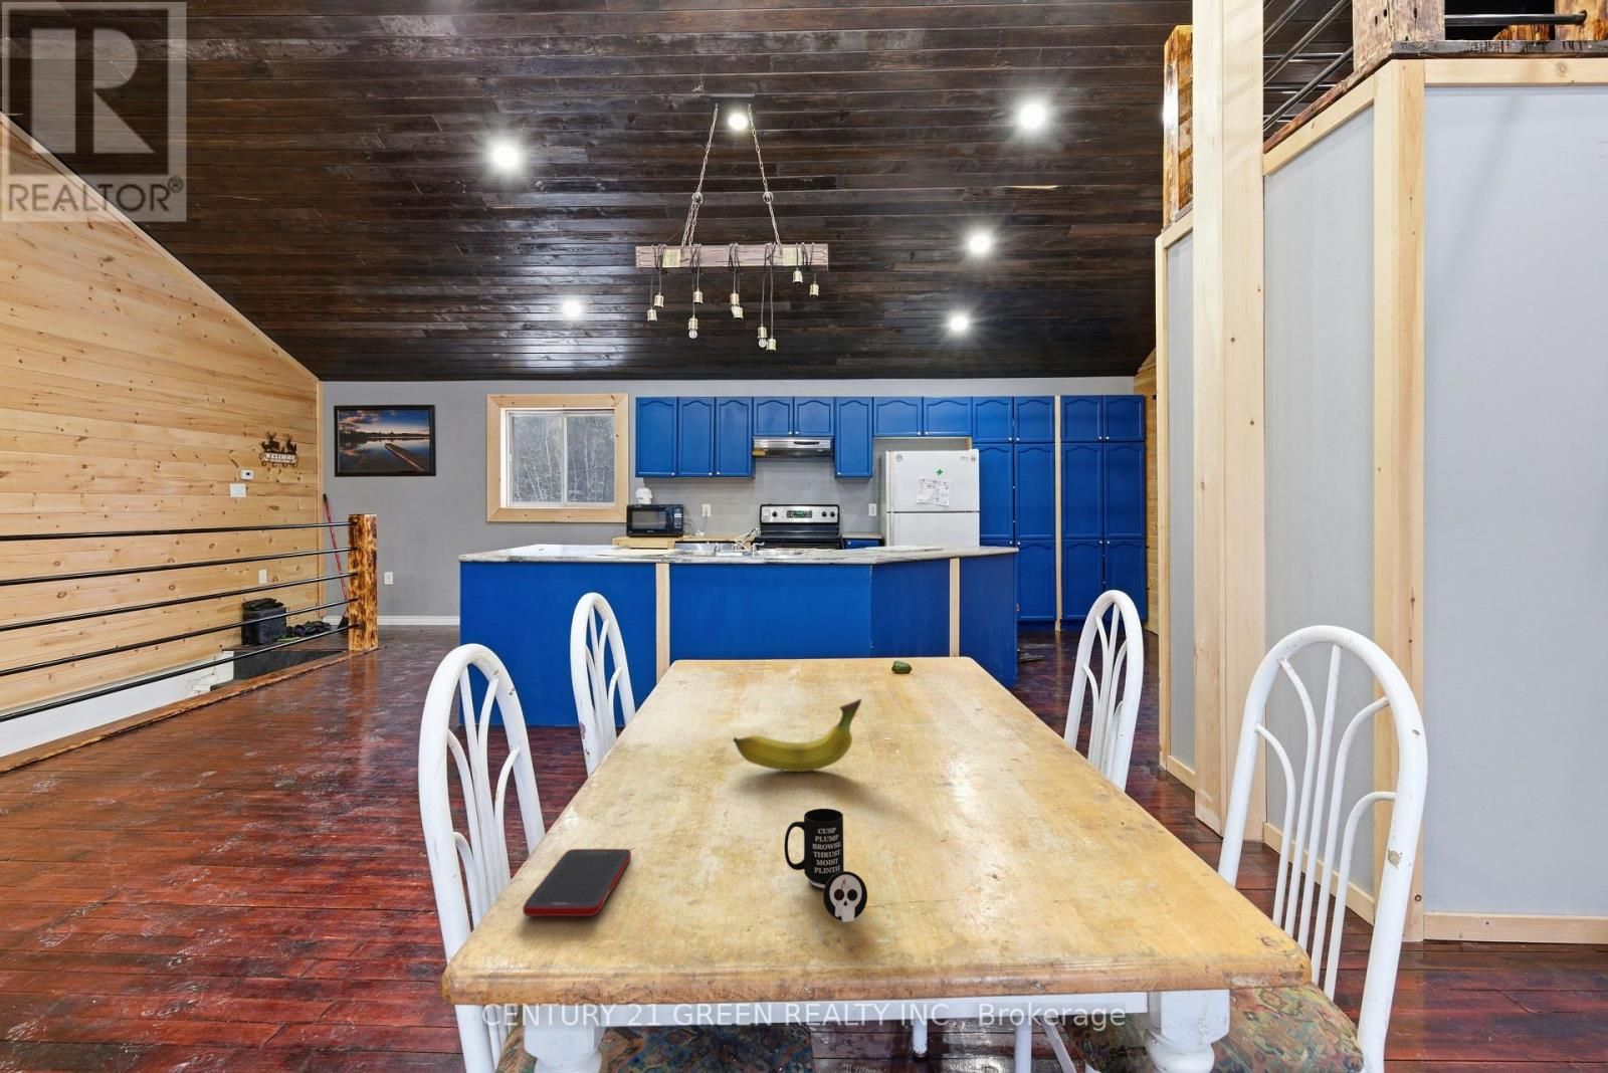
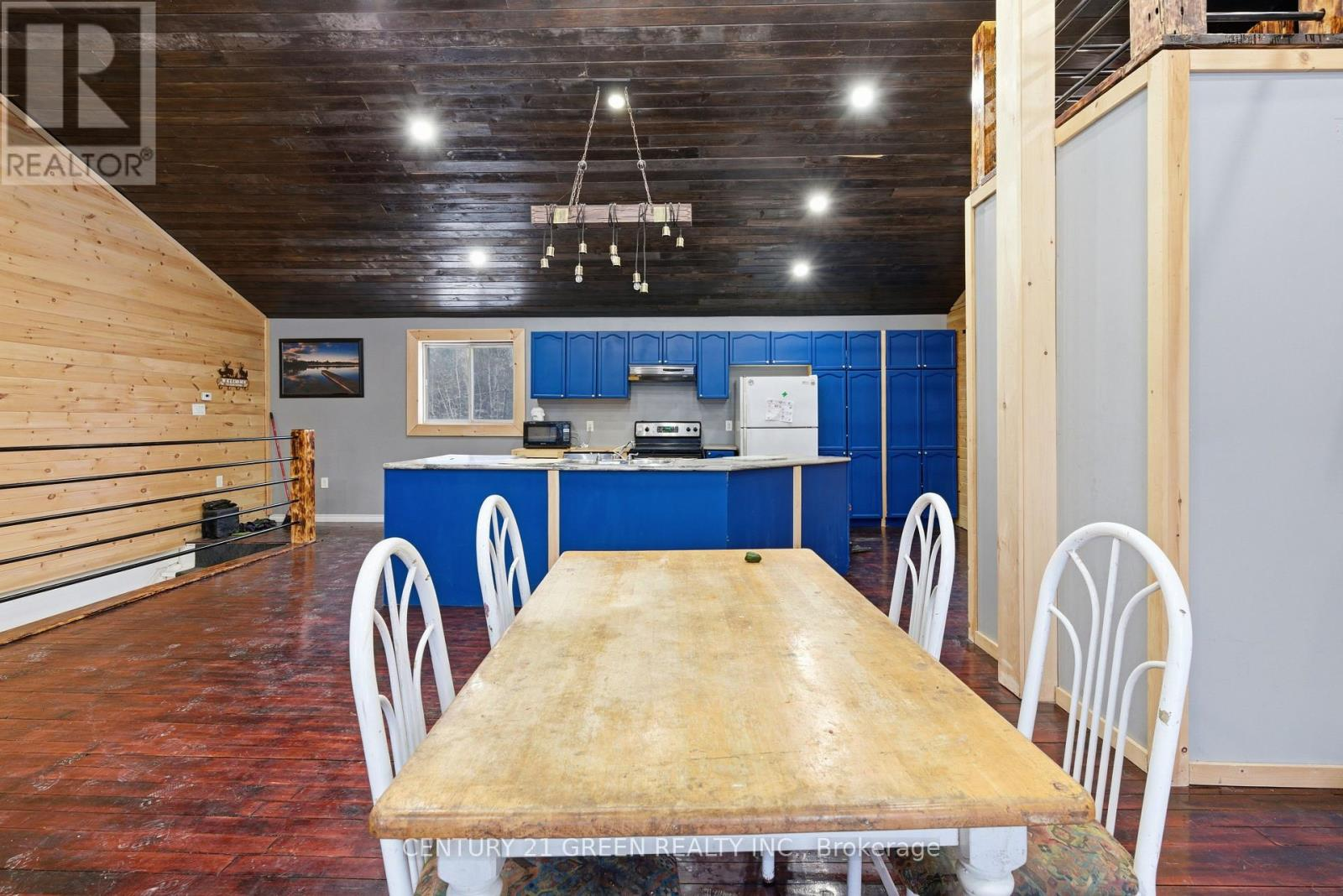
- fruit (797, 742)
- cell phone (581, 880)
- mug (823, 863)
